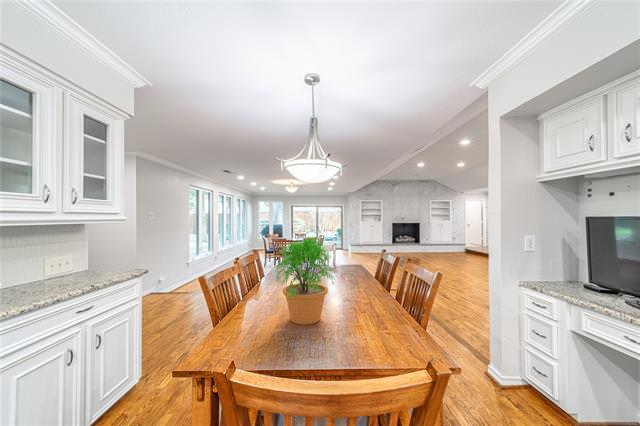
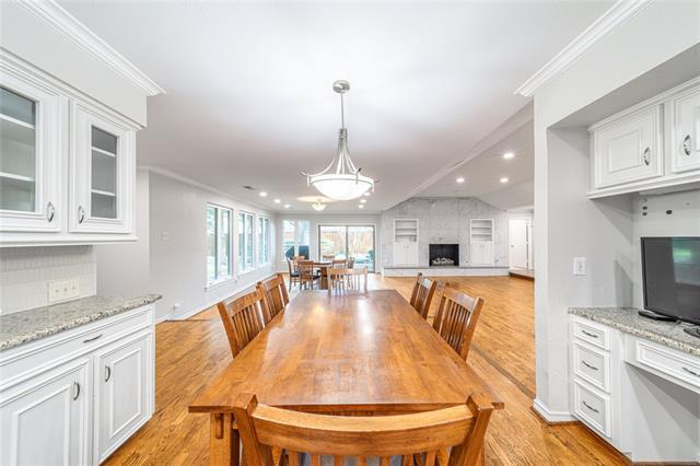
- potted plant (304, 276)
